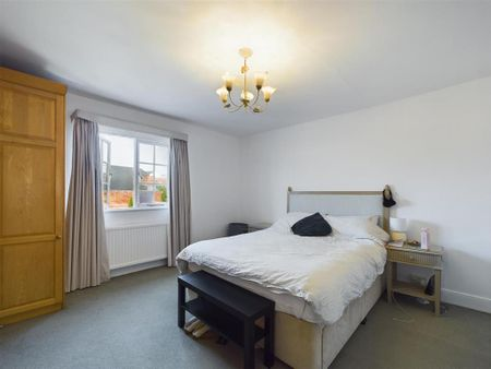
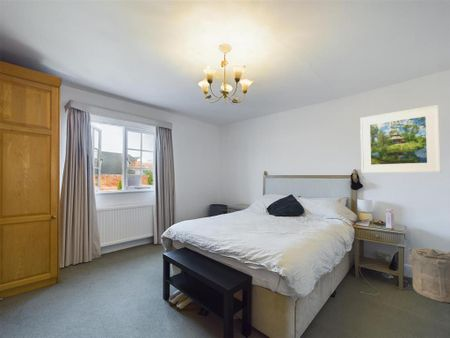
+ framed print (396, 142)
+ laundry hamper (431, 270)
